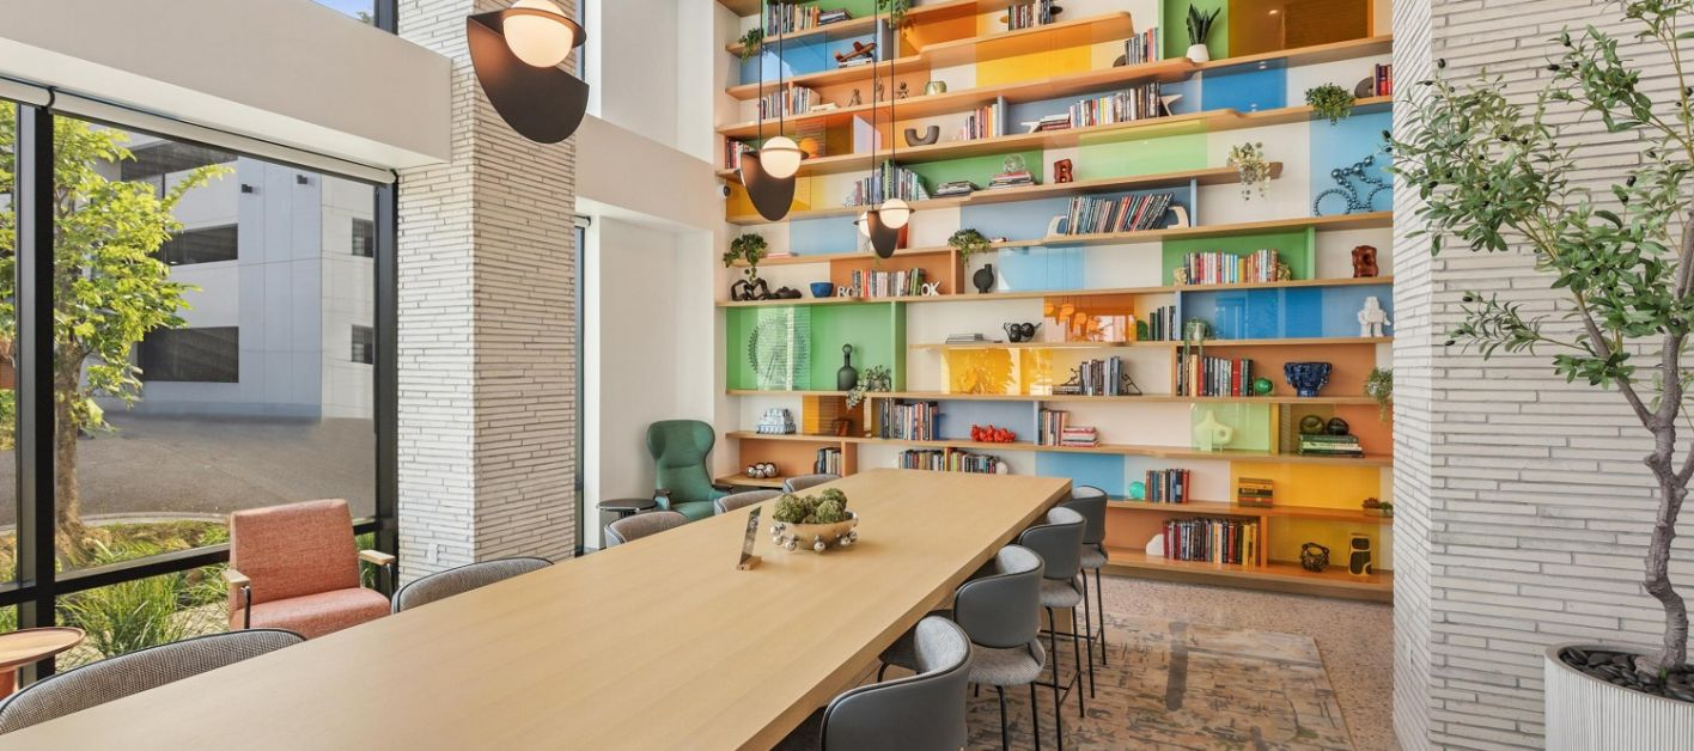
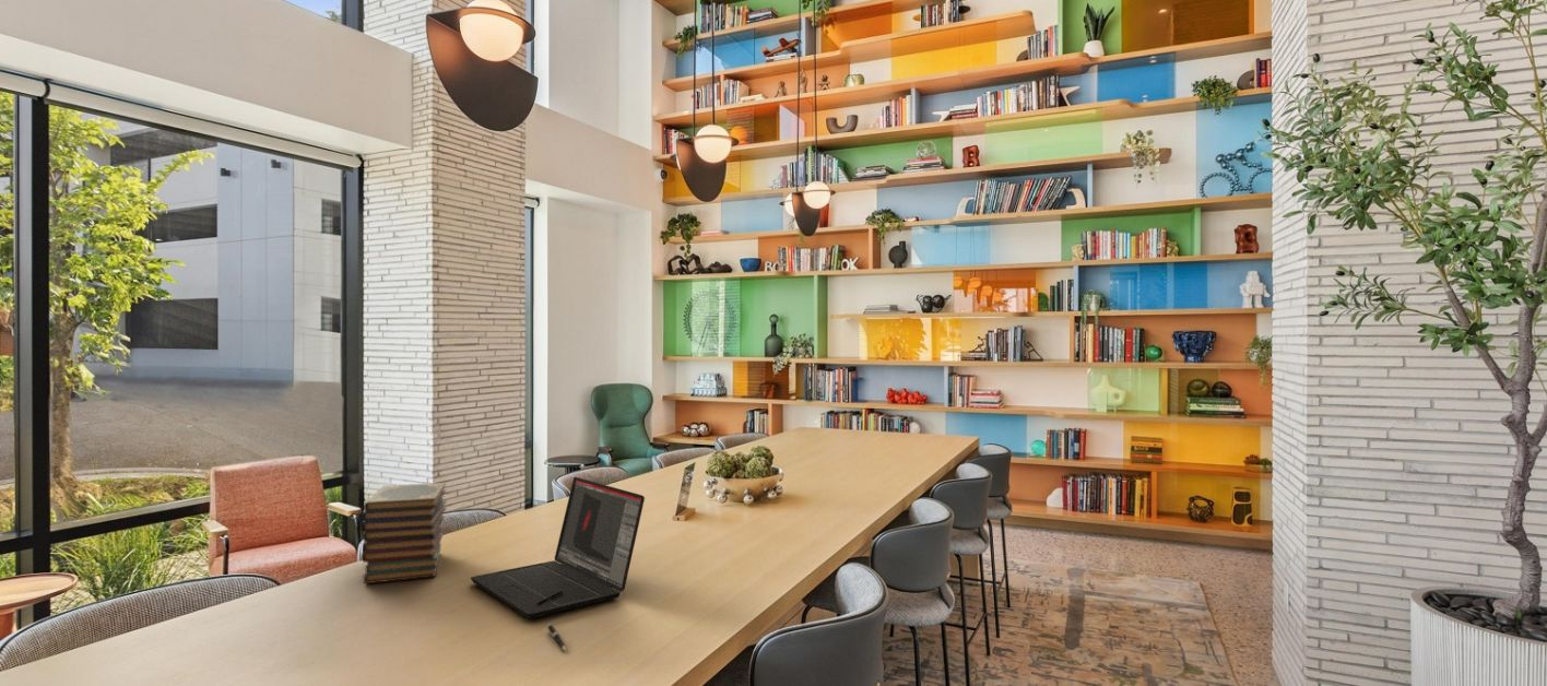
+ book stack (406, 530)
+ pen (557, 637)
+ laptop (558, 541)
